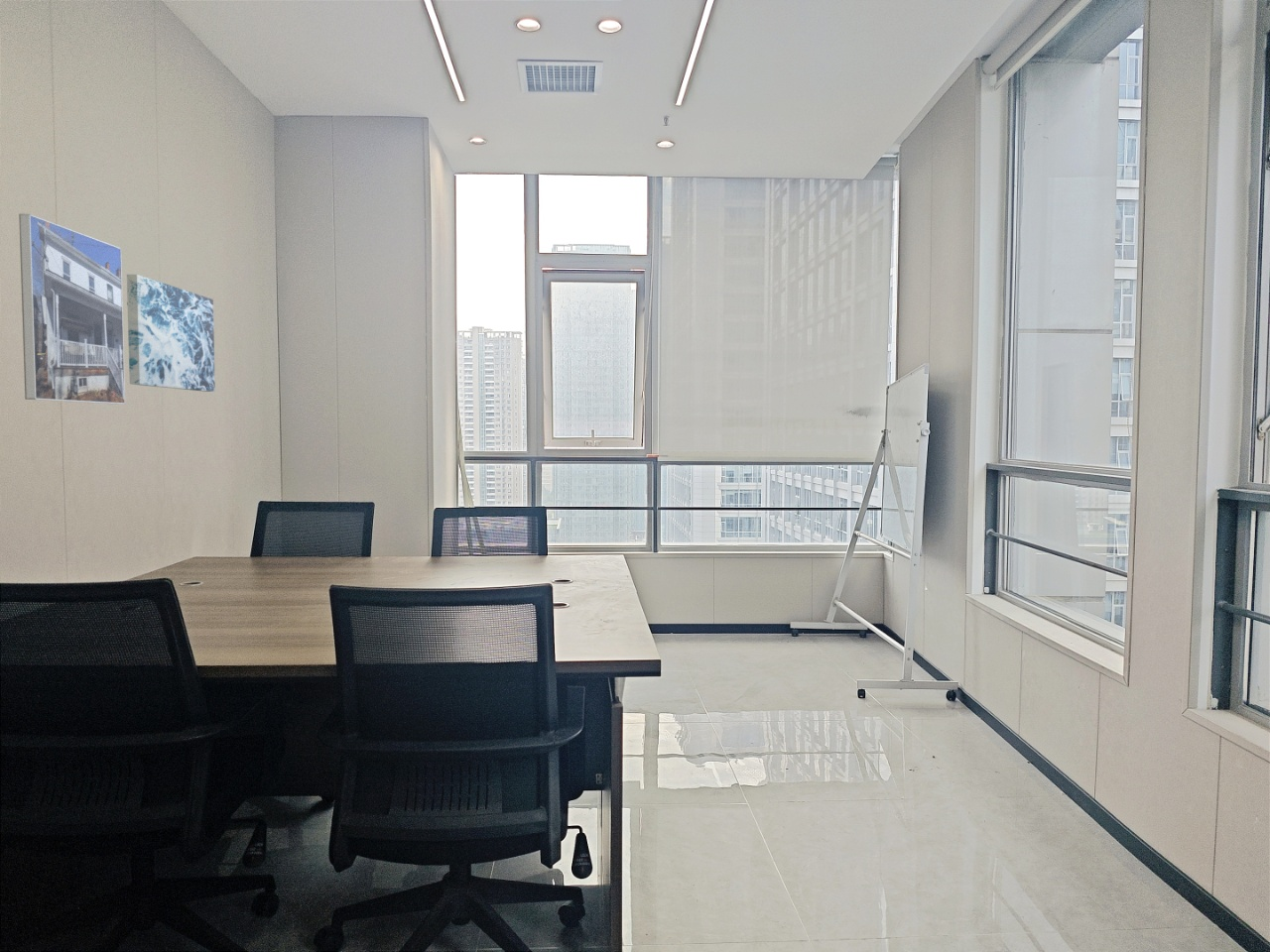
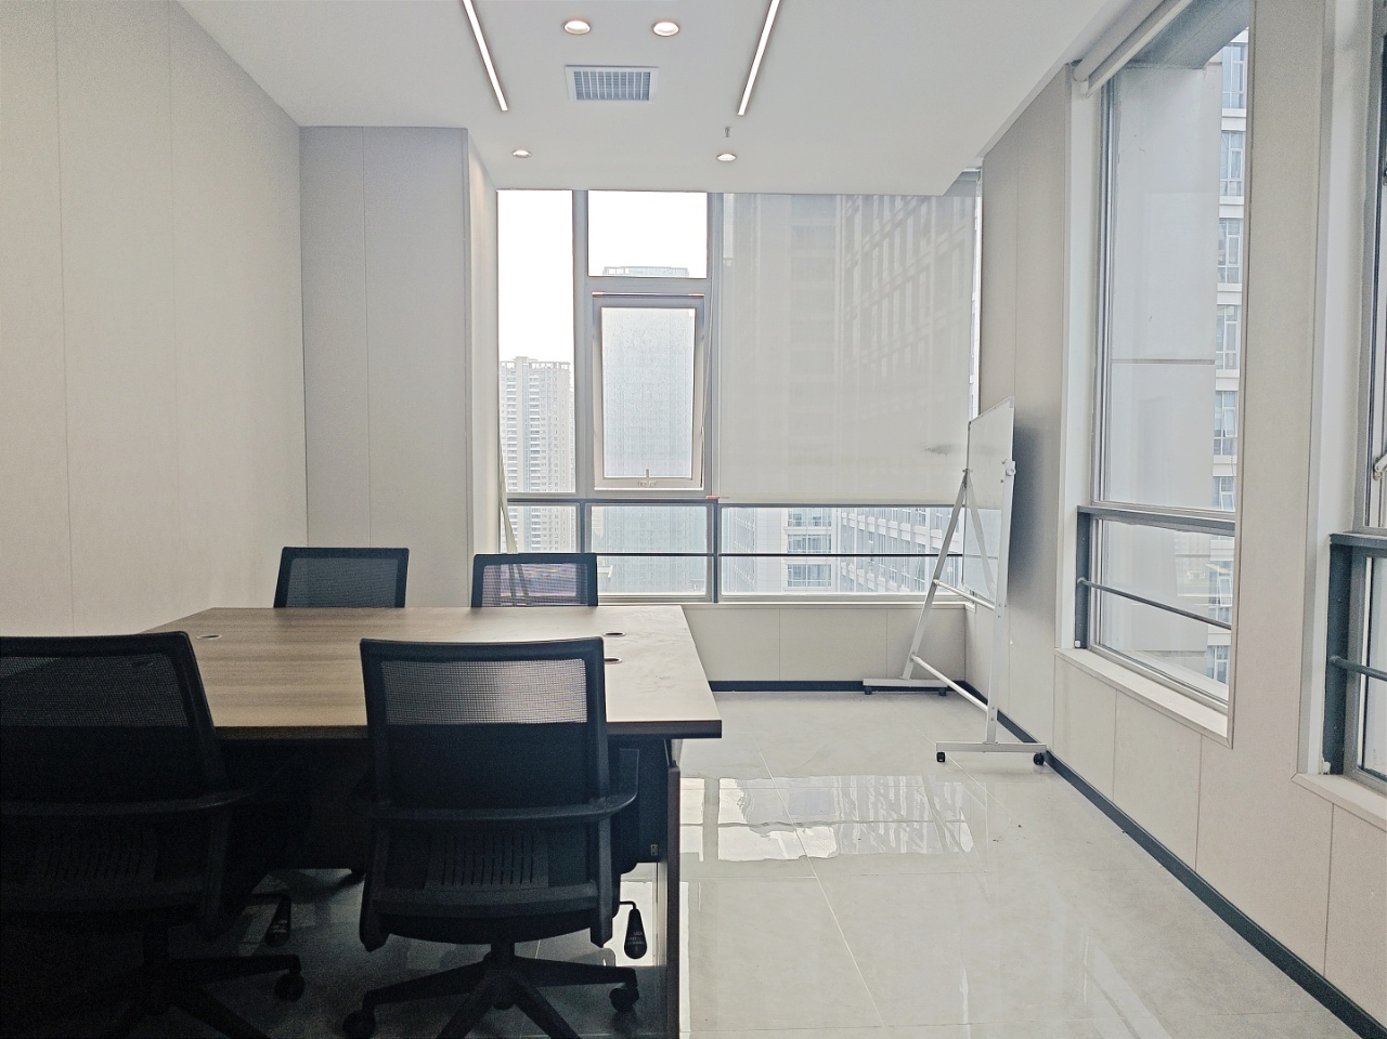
- wall art (174, 338)
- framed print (76, 317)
